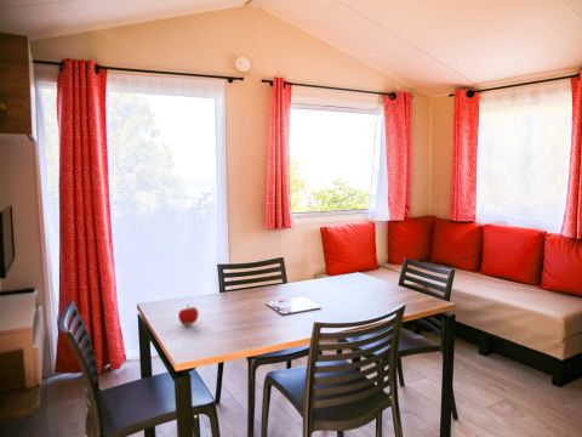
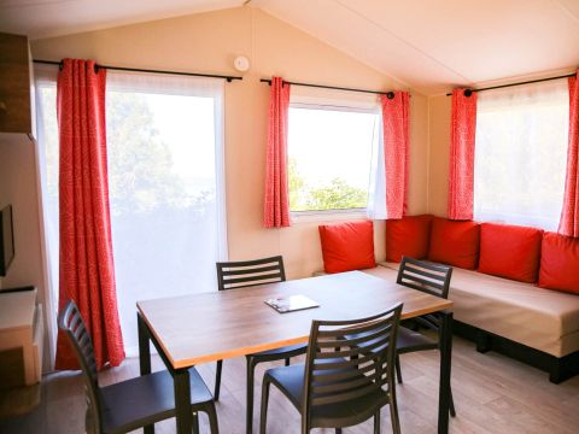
- fruit (188, 314)
